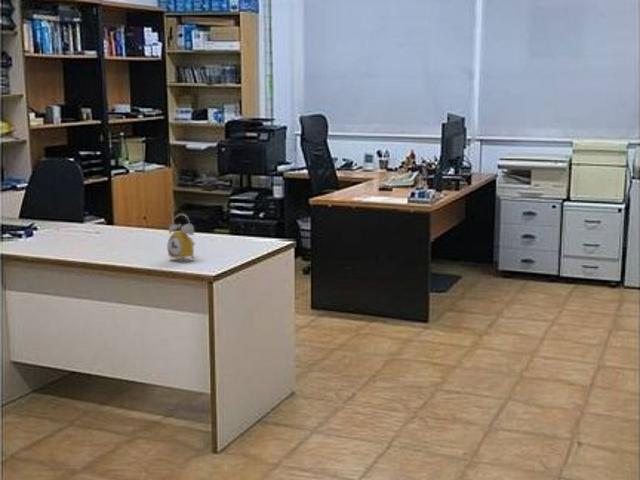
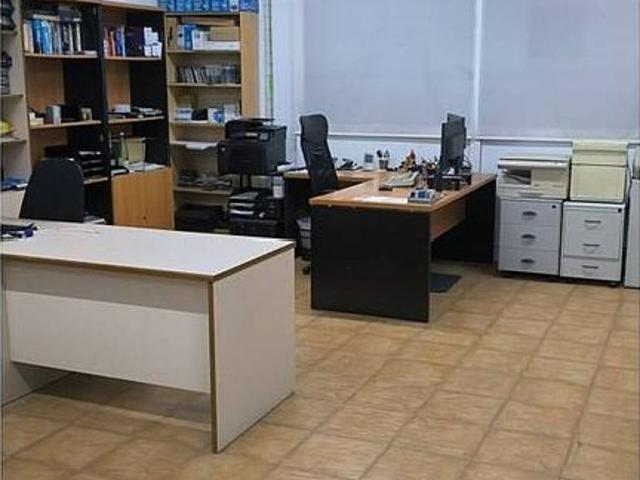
- alarm clock (184, 236)
